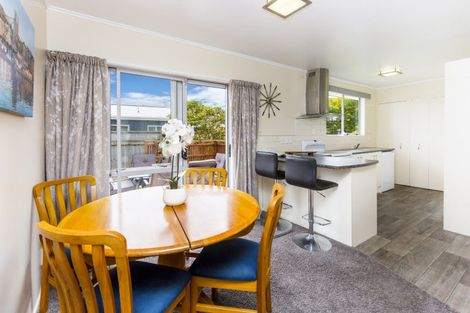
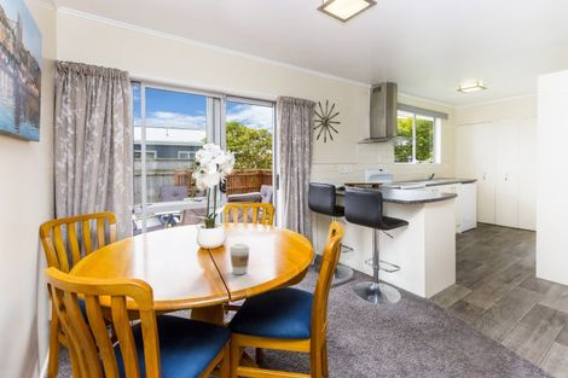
+ coffee cup (239, 258)
